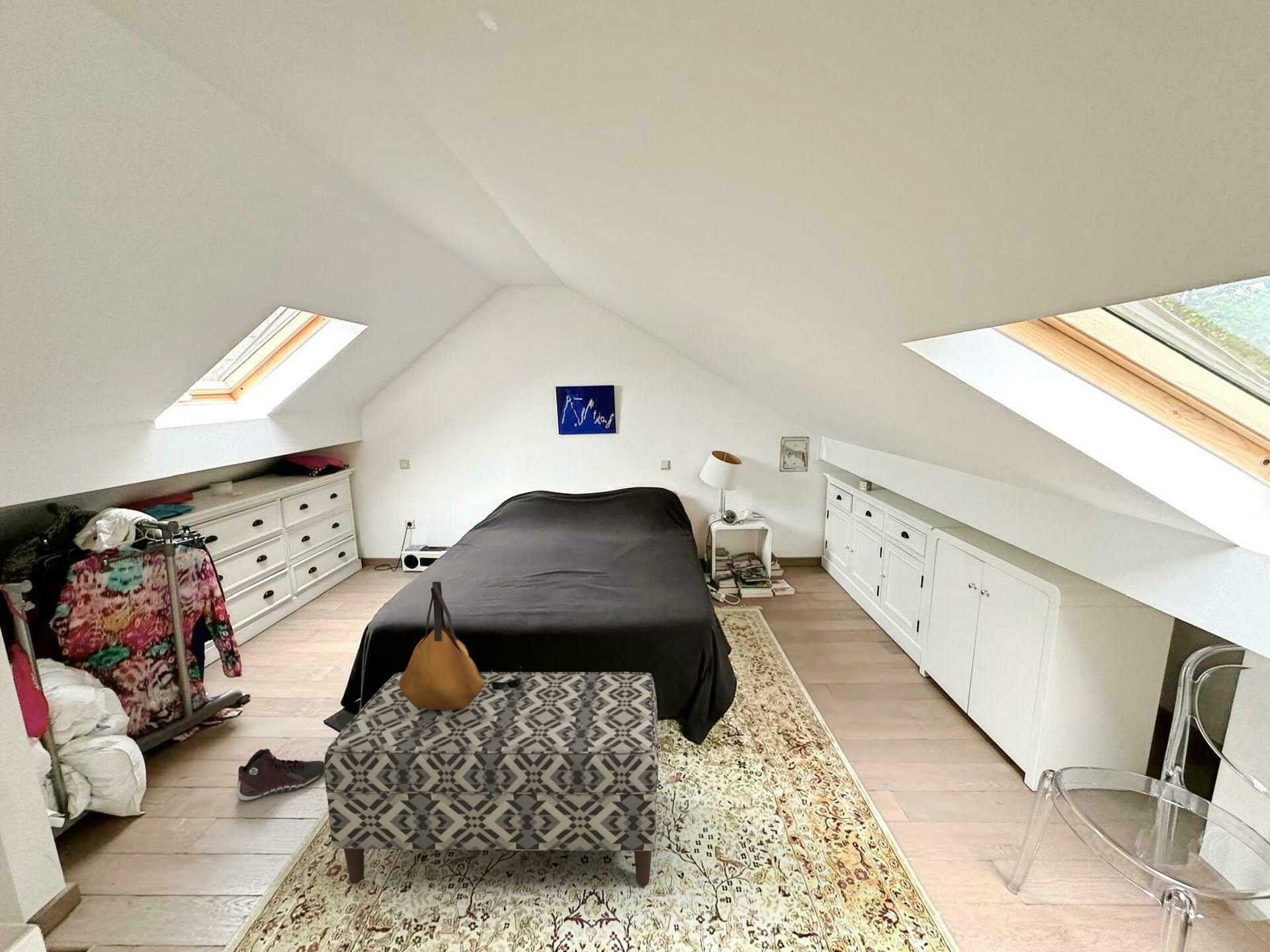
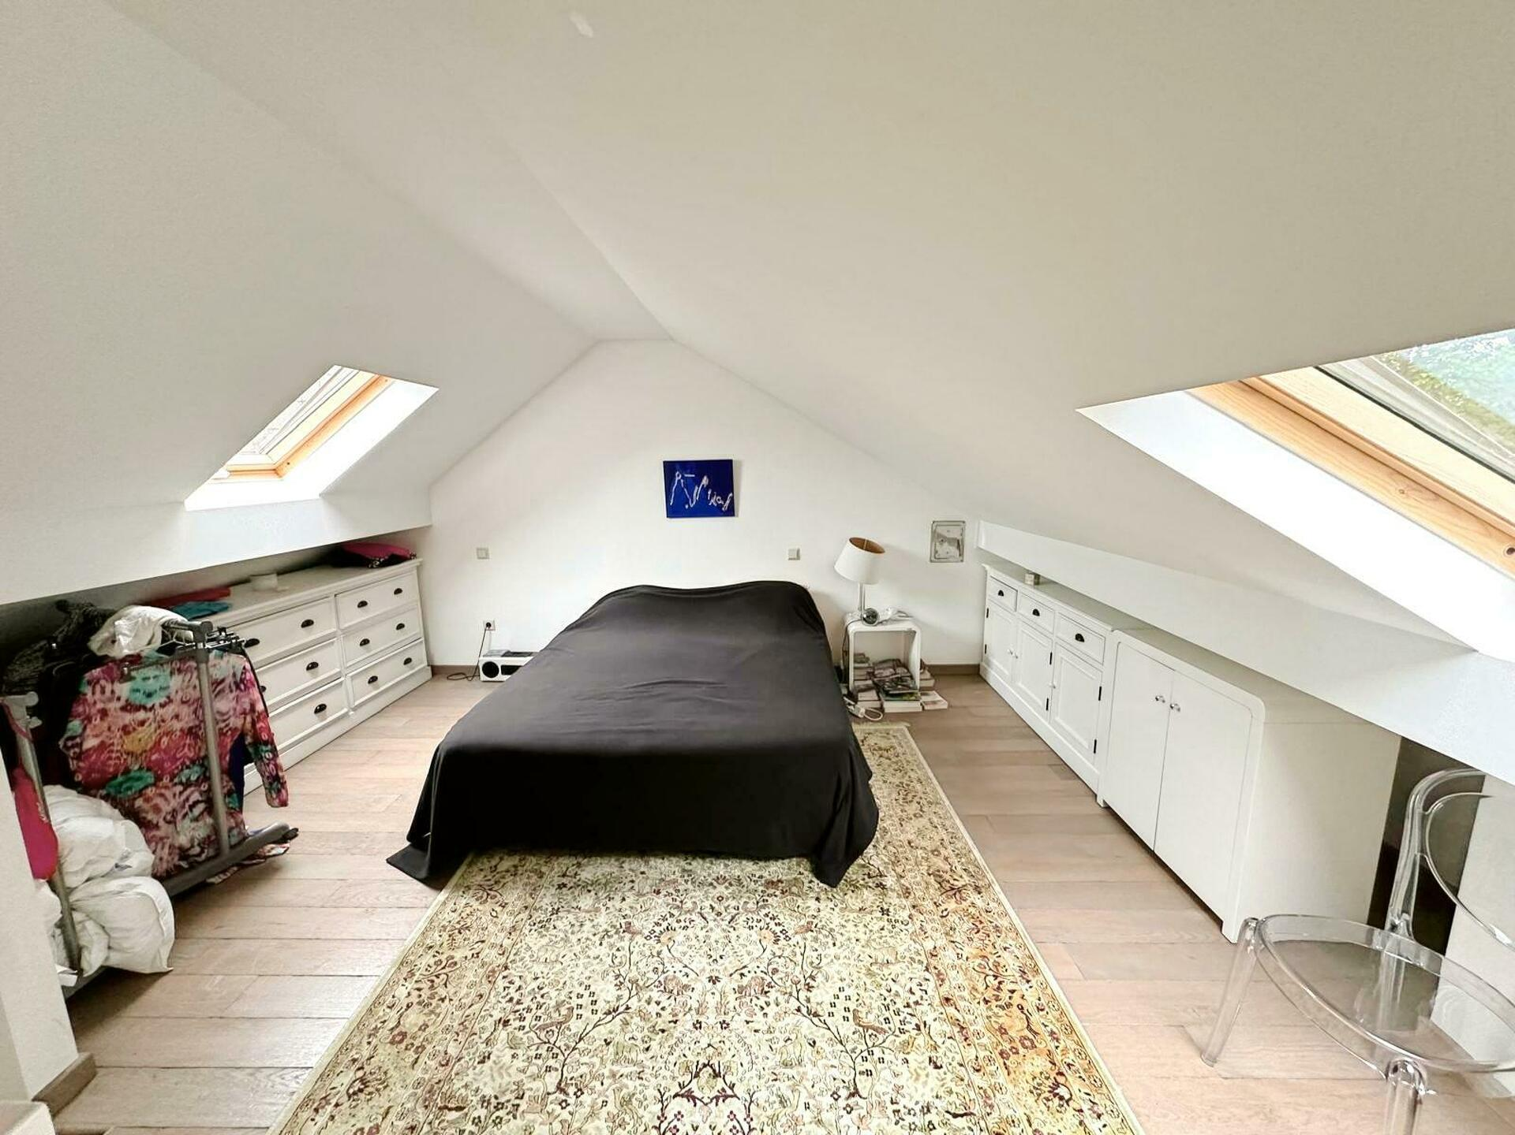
- bench (511, 770)
- tote bag (438, 647)
- sunglasses (508, 682)
- sneaker (281, 766)
